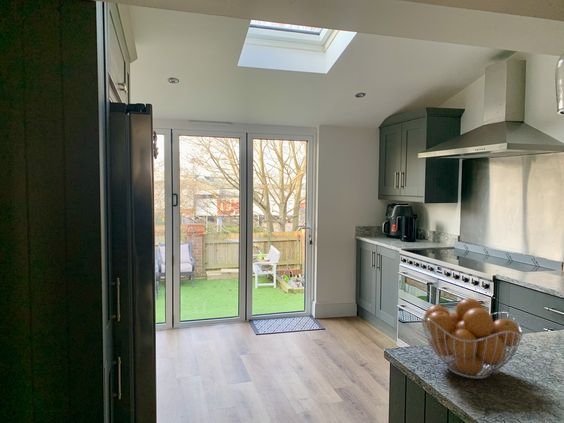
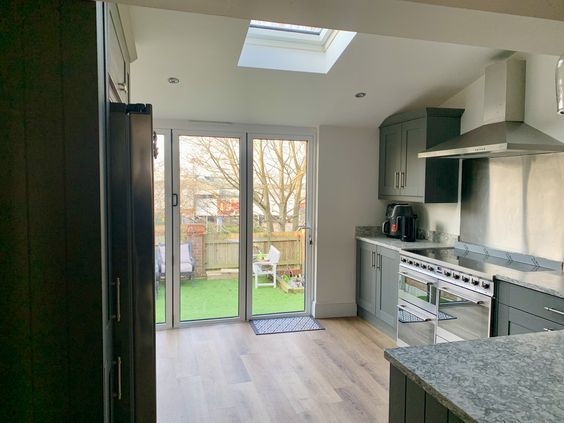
- fruit basket (469, 336)
